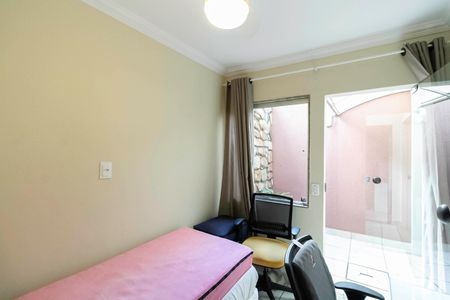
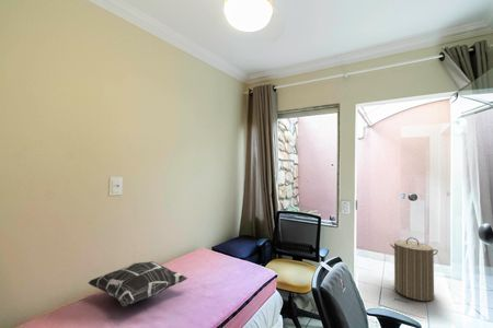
+ decorative pillow (140, 279)
+ laundry hamper (413, 265)
